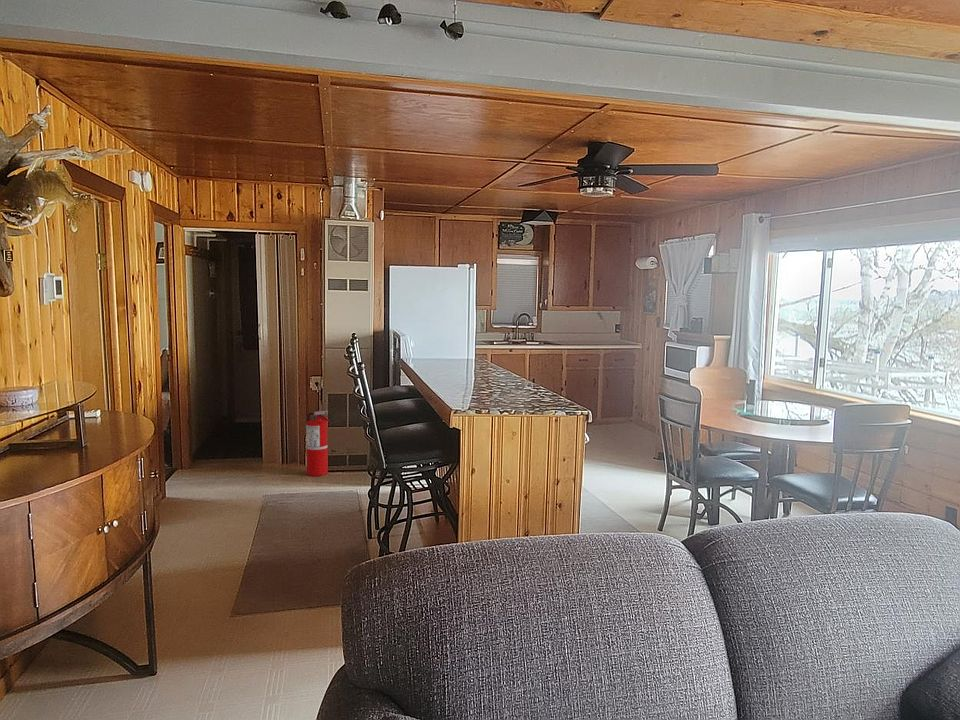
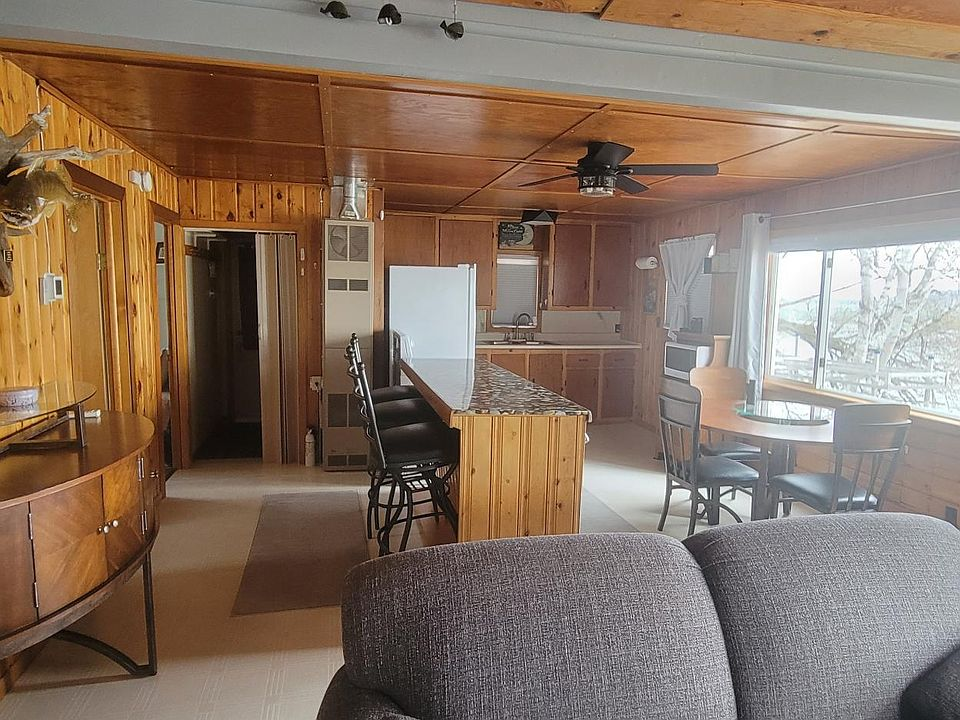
- fire extinguisher (317, 441)
